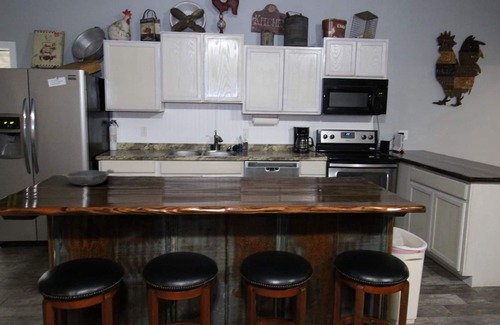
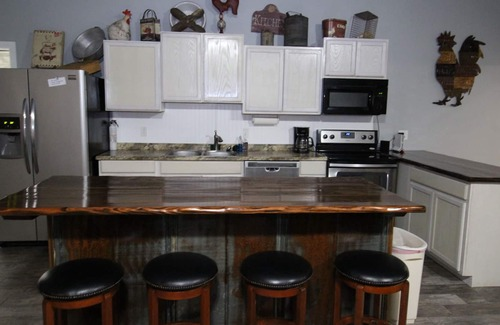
- bowl (89, 176)
